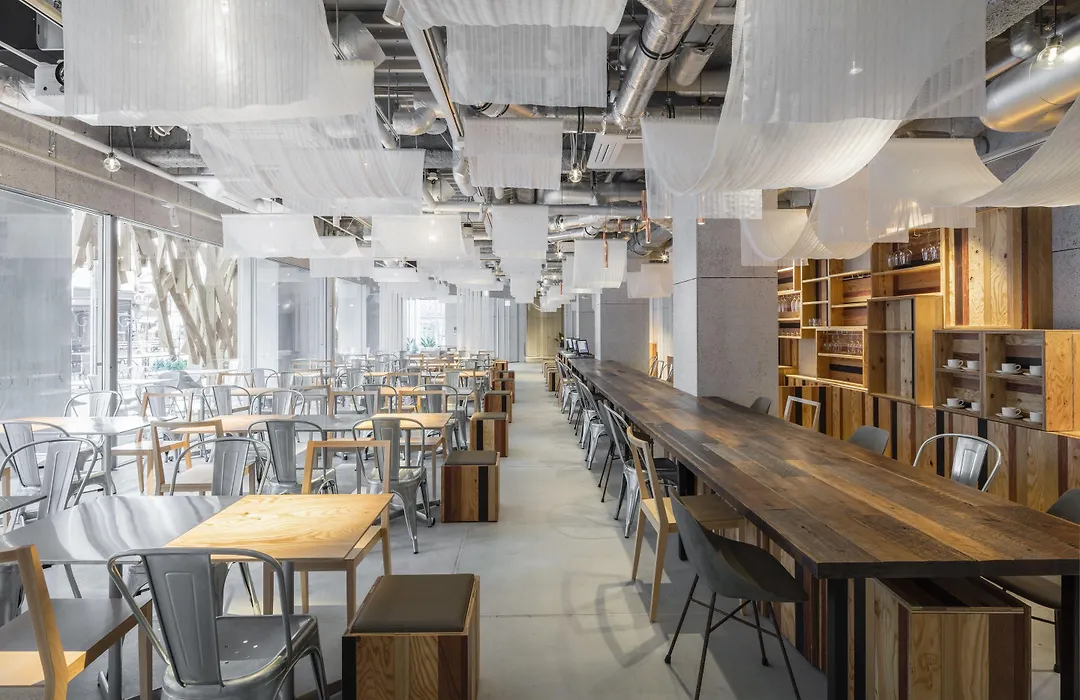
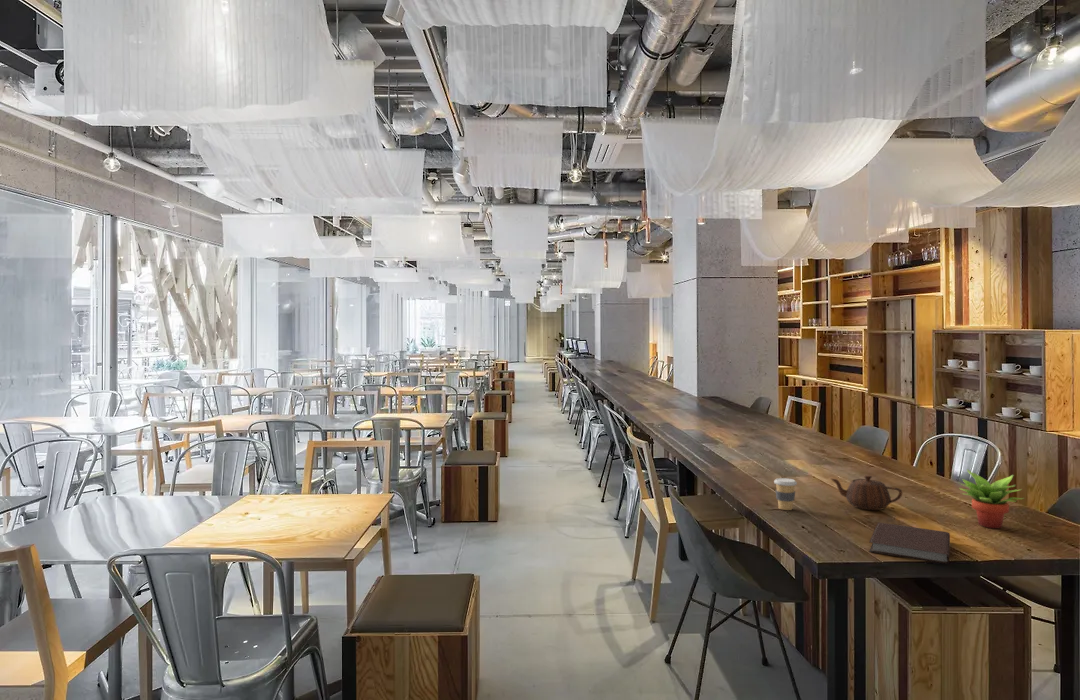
+ teapot (865, 491)
+ succulent plant (988, 498)
+ notebook (910, 541)
+ coffee cup (785, 494)
